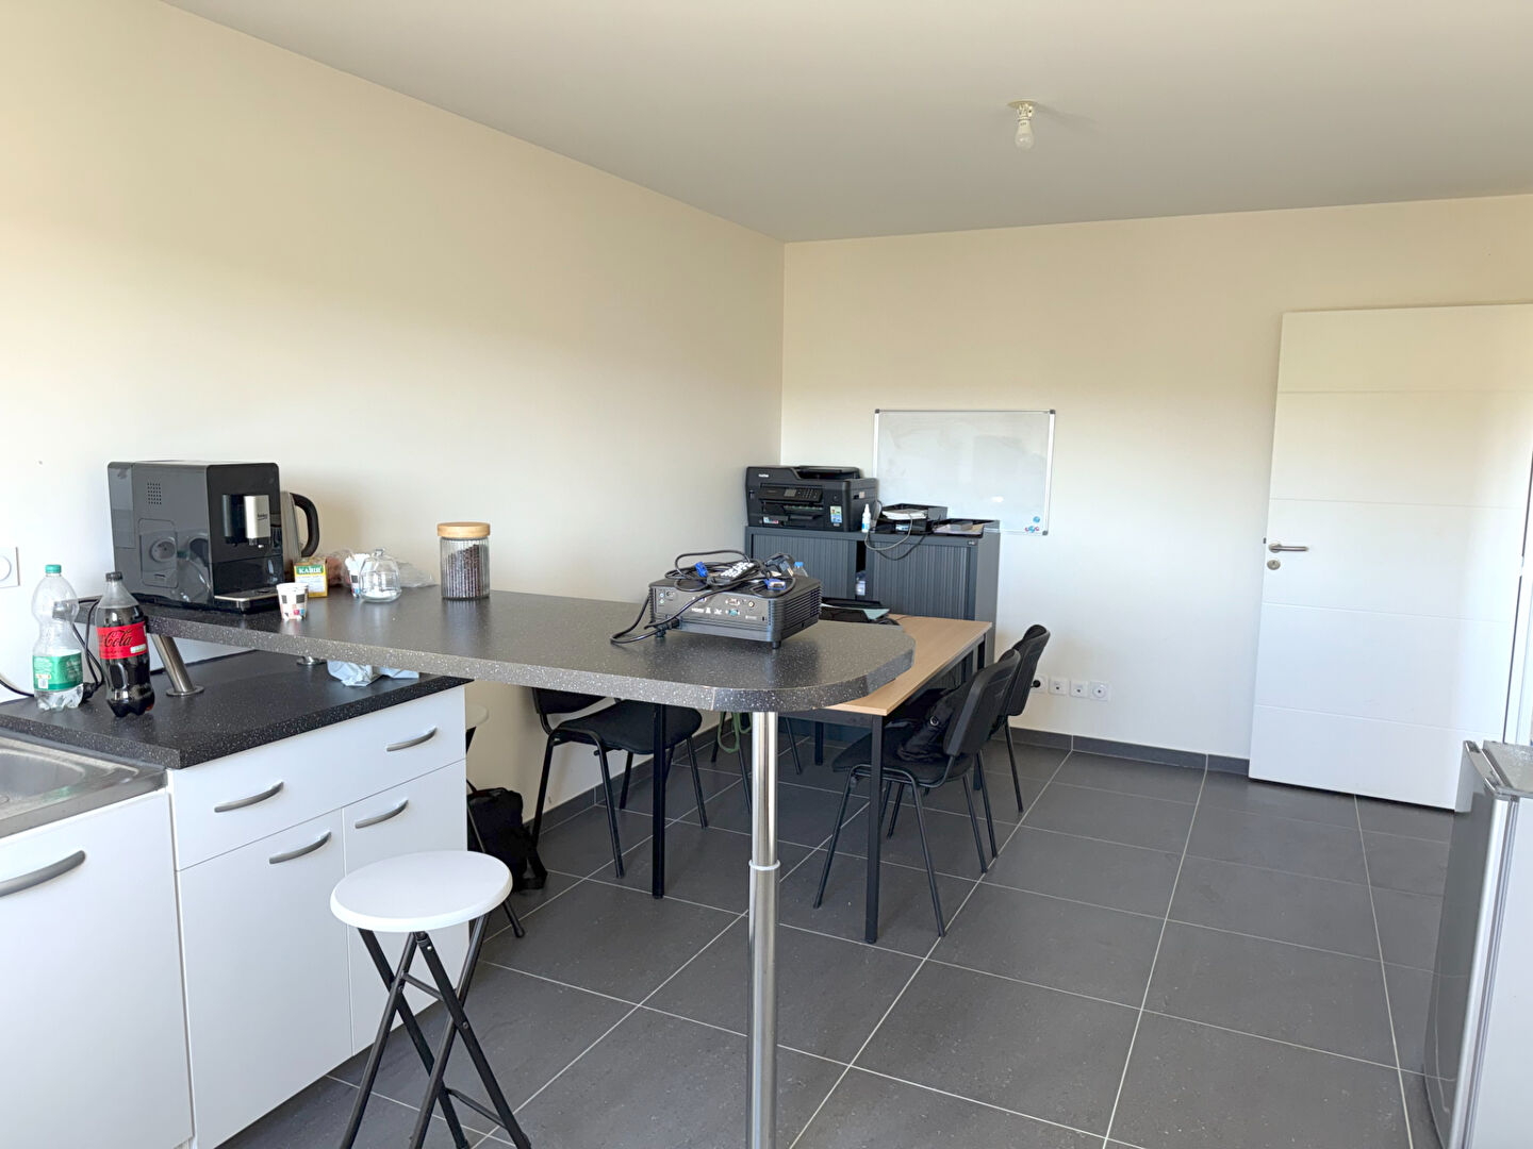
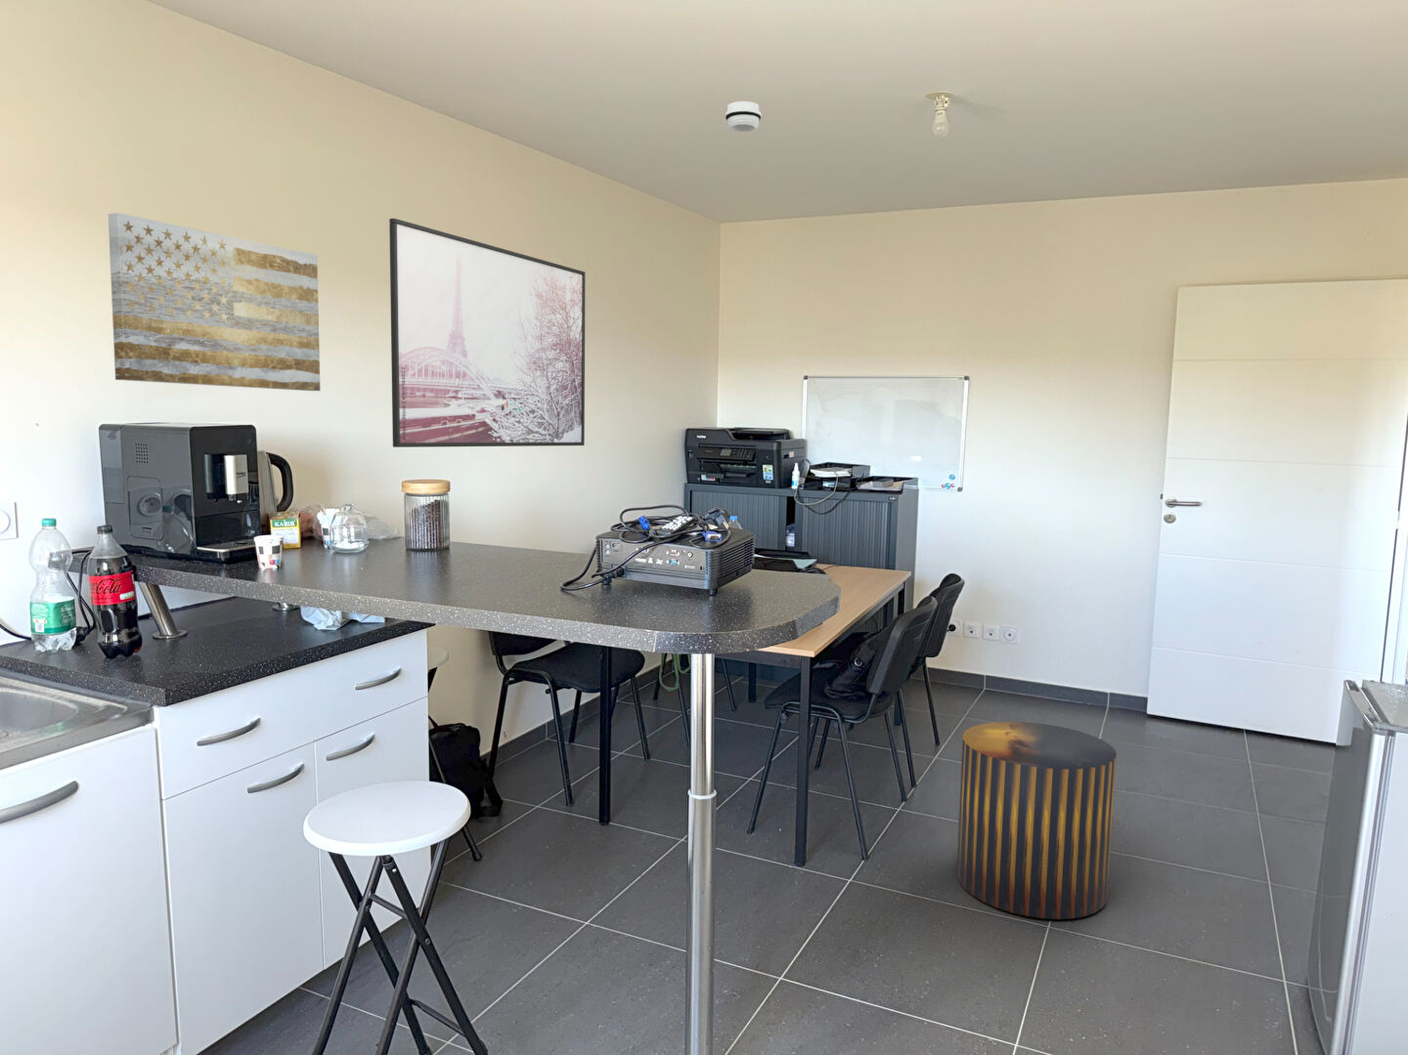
+ stool (1033, 813)
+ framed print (501, 348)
+ smoke detector (743, 117)
+ wall art (225, 311)
